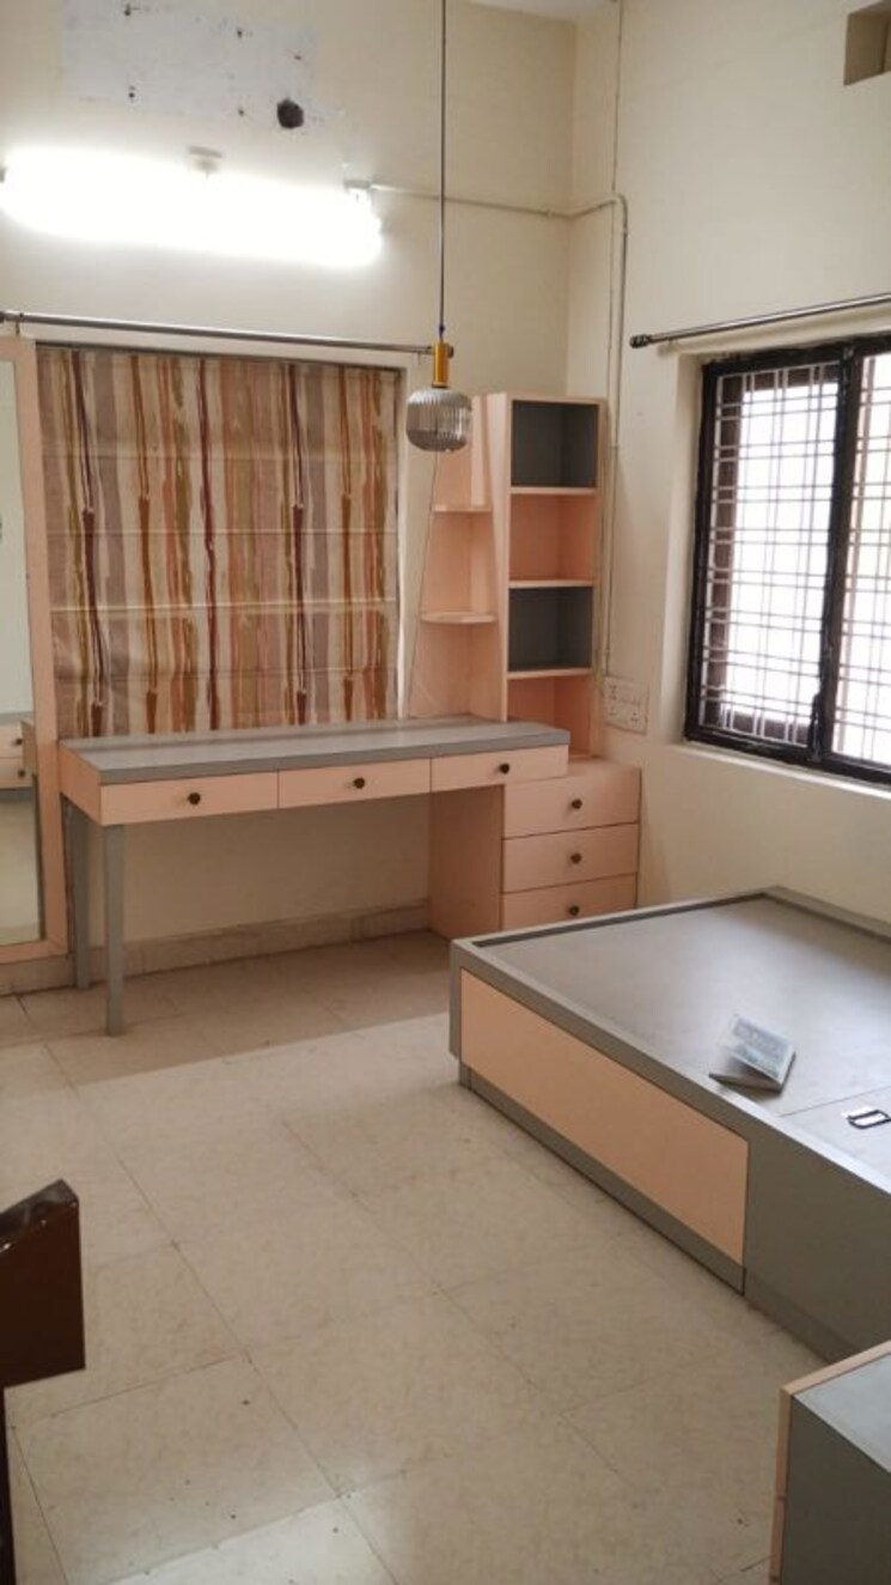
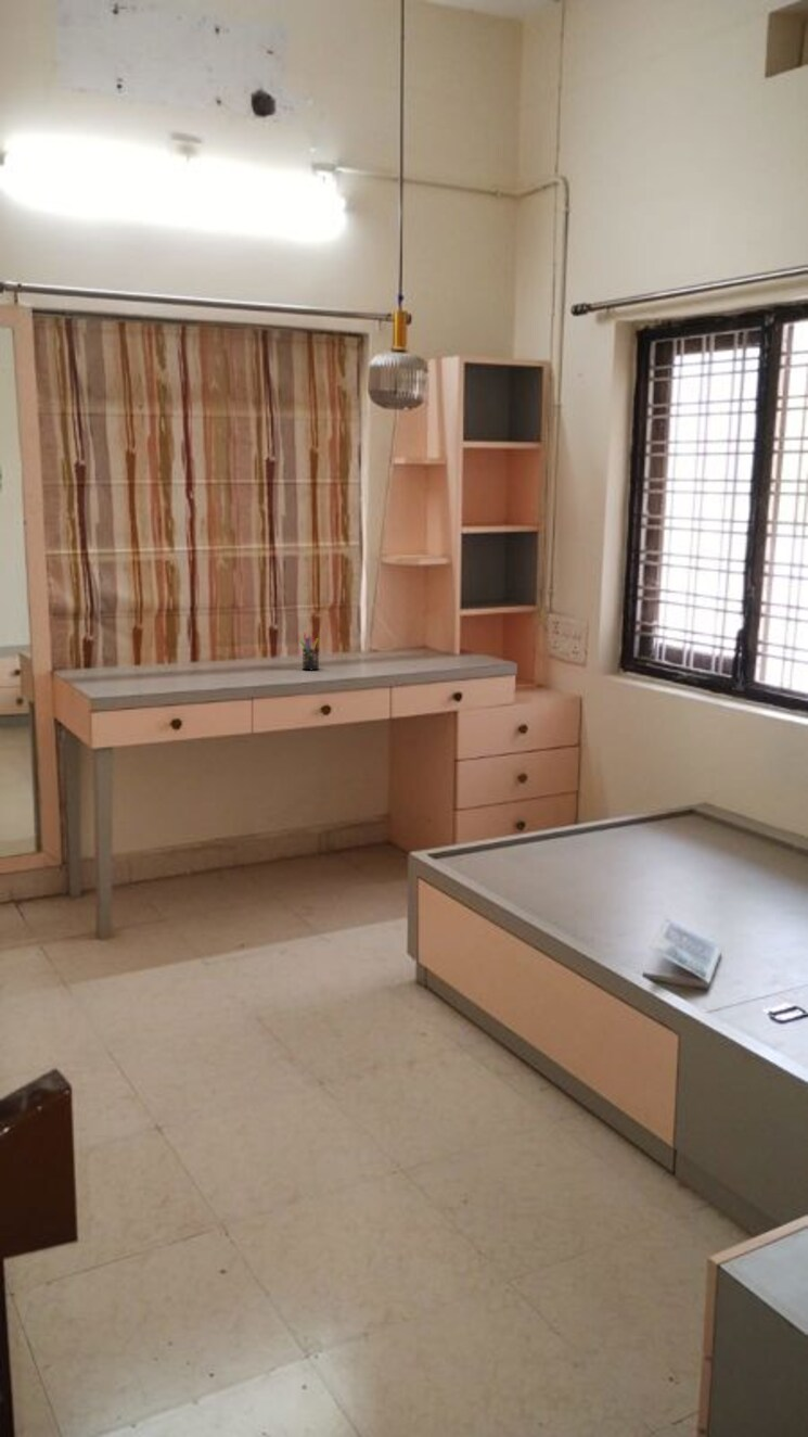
+ pen holder (308, 651)
